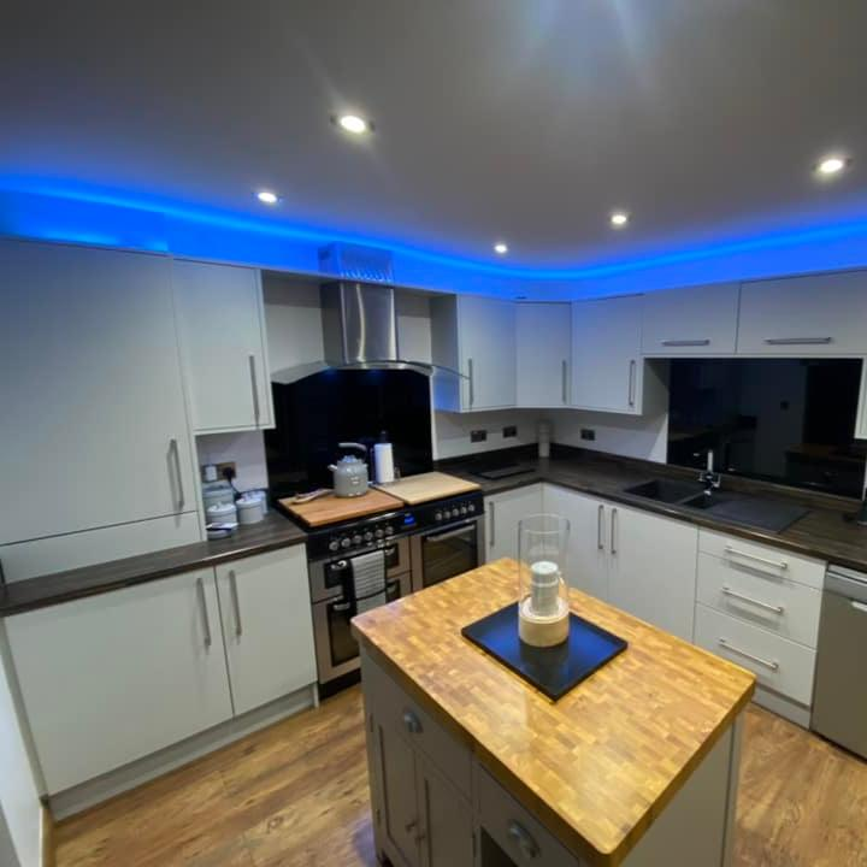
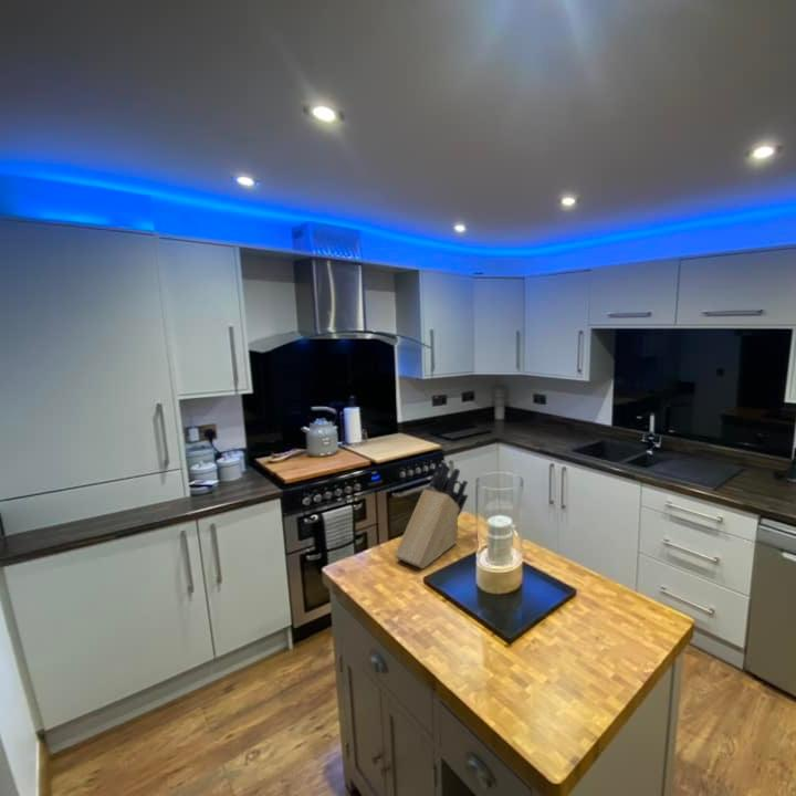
+ knife block (433, 509)
